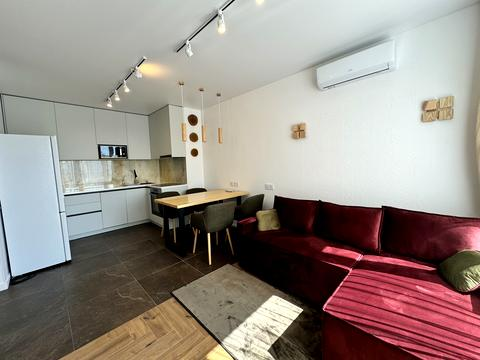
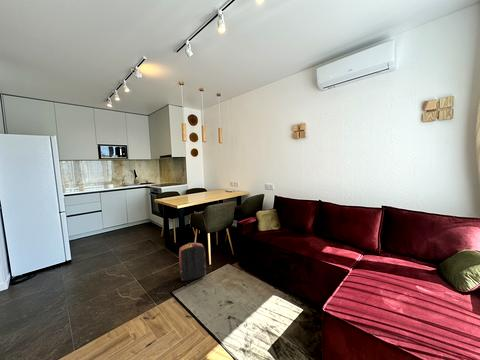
+ backpack (192, 259)
